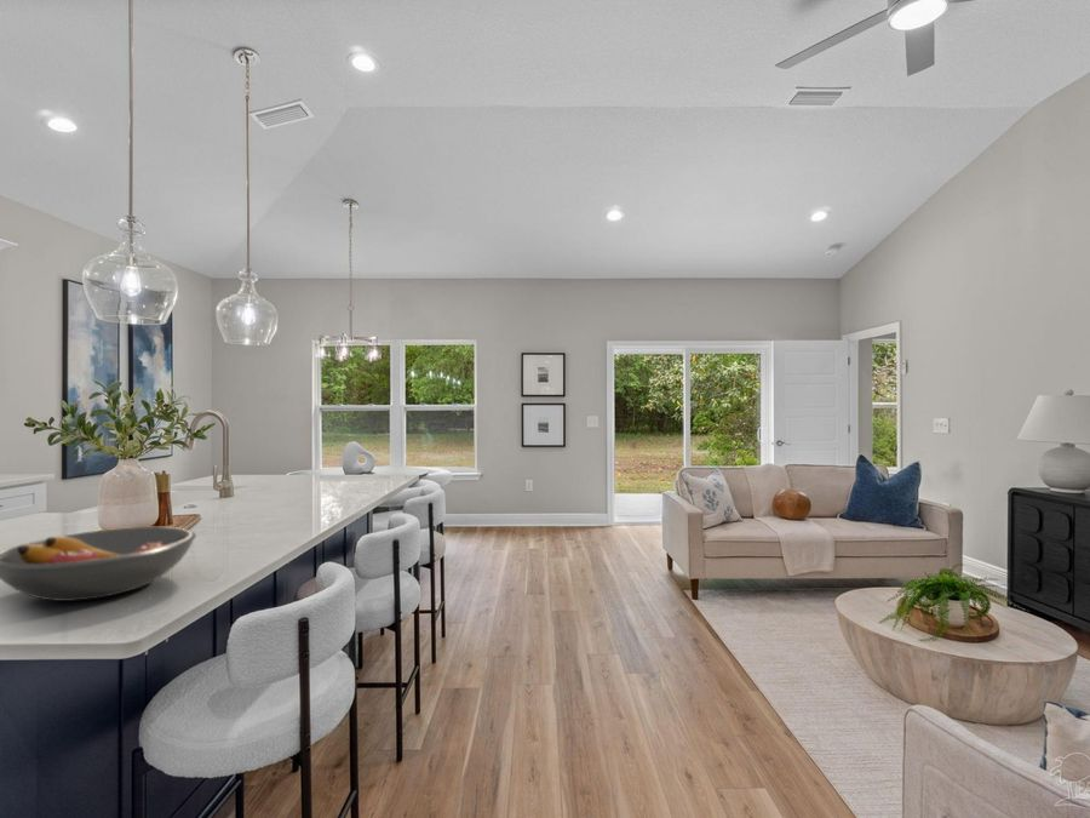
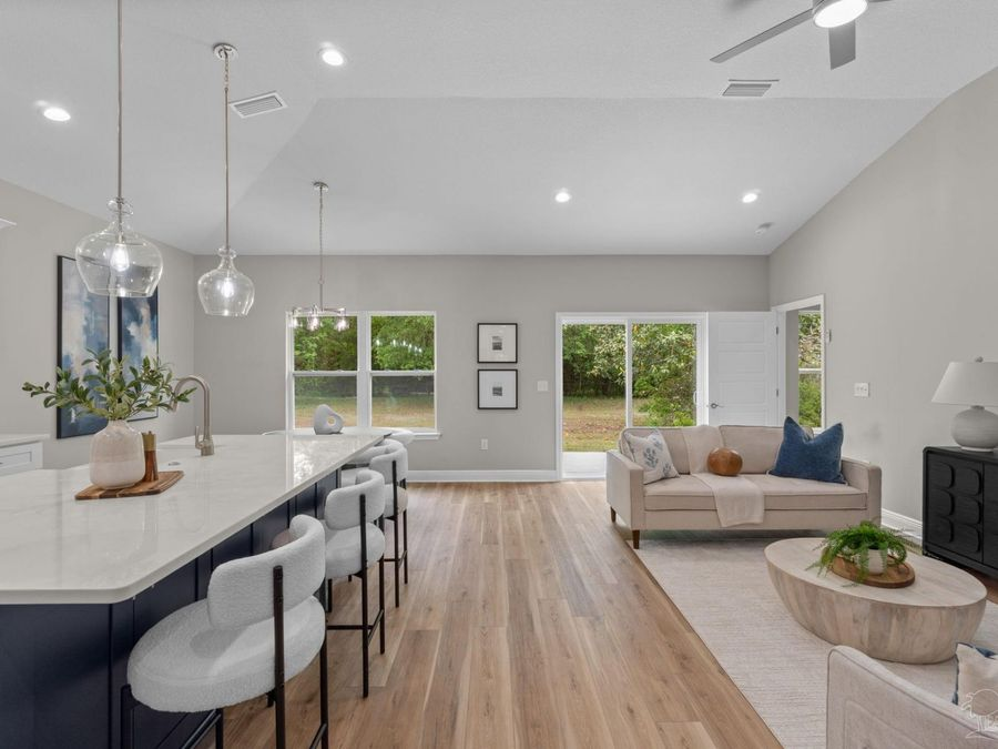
- fruit bowl (101, 560)
